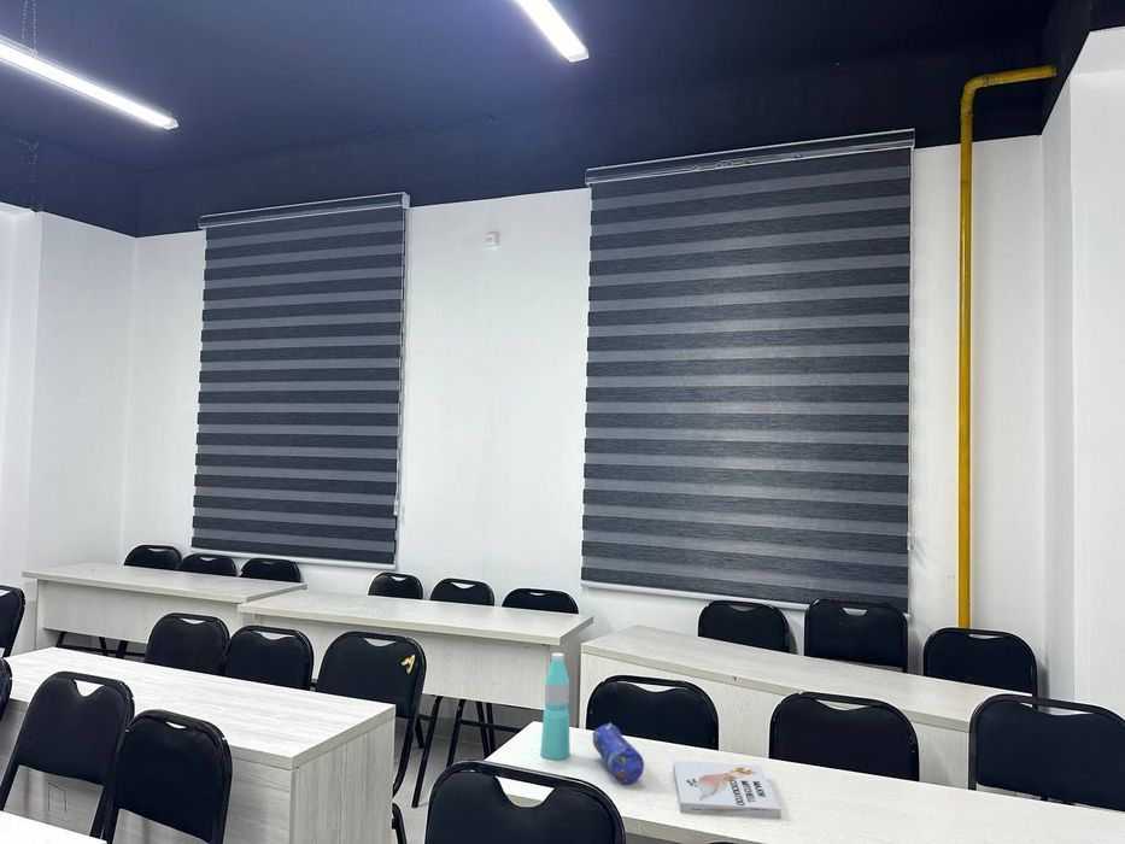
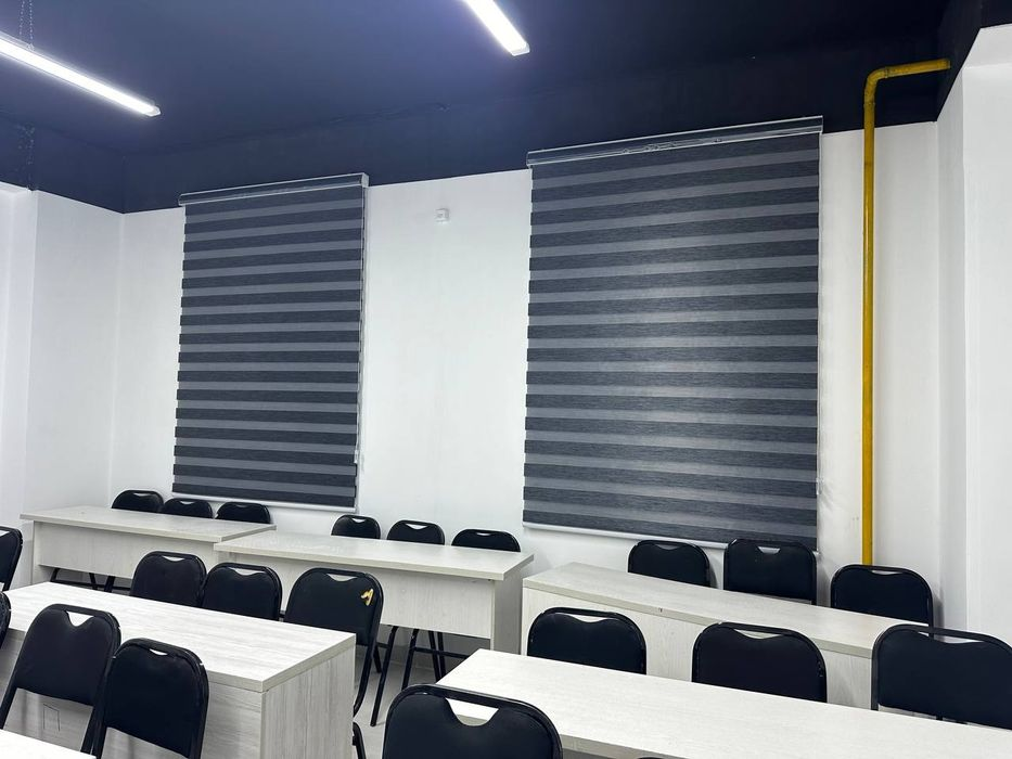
- book (722, 787)
- pencil case (616, 750)
- water bottle (556, 703)
